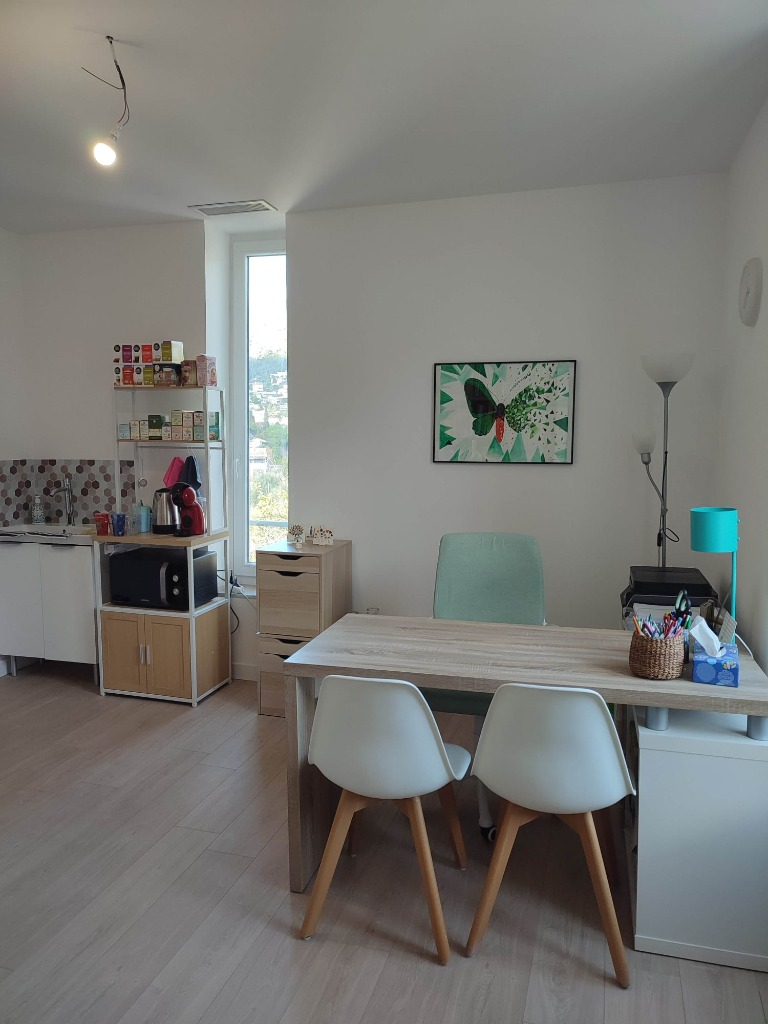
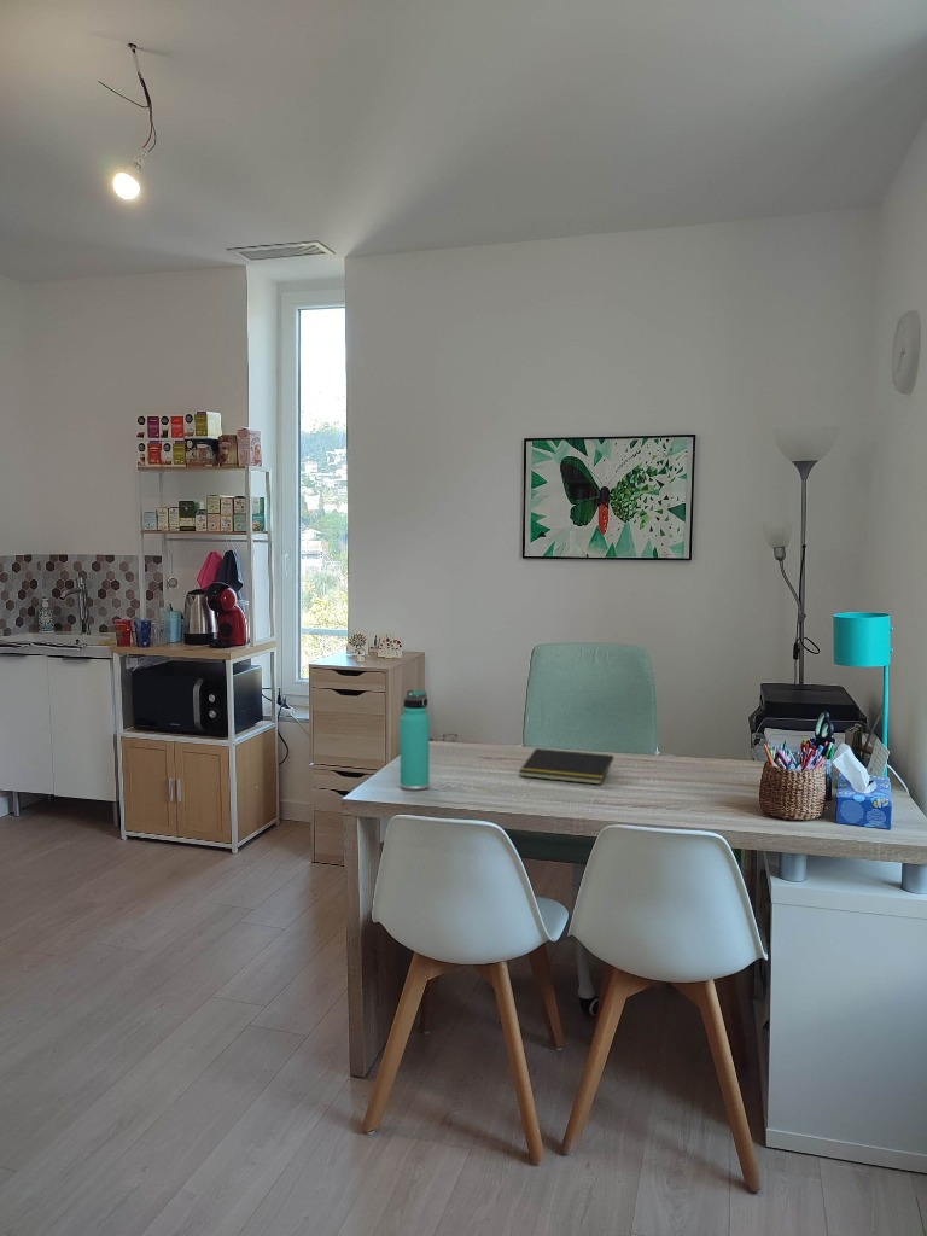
+ notepad (566, 765)
+ thermos bottle (414, 739)
